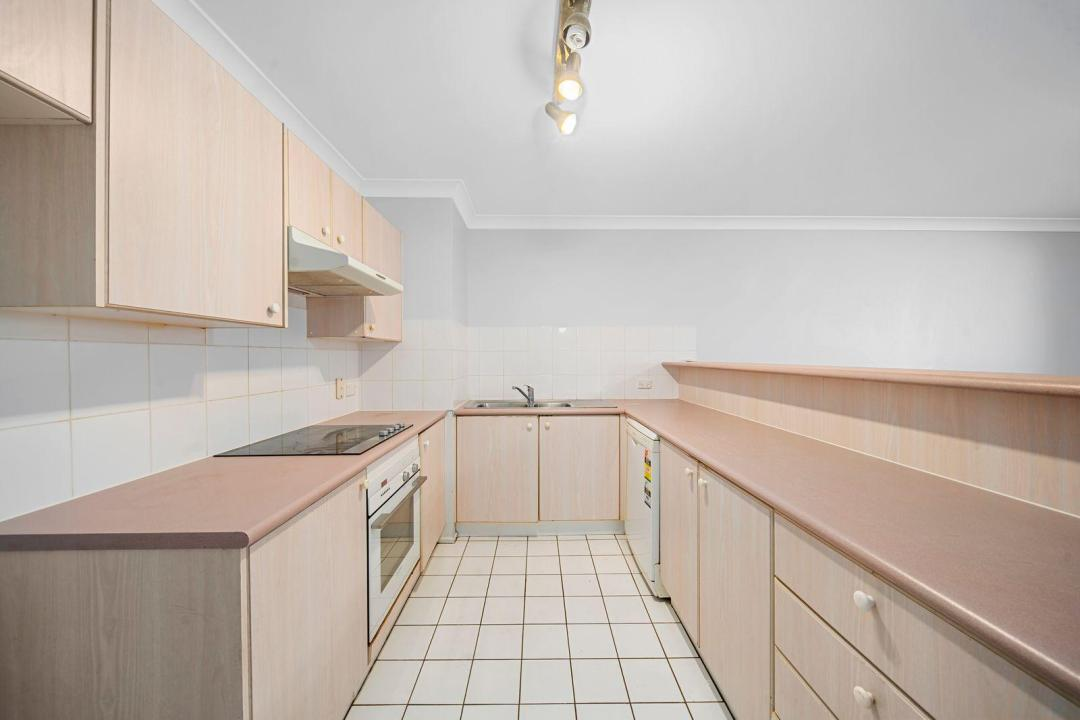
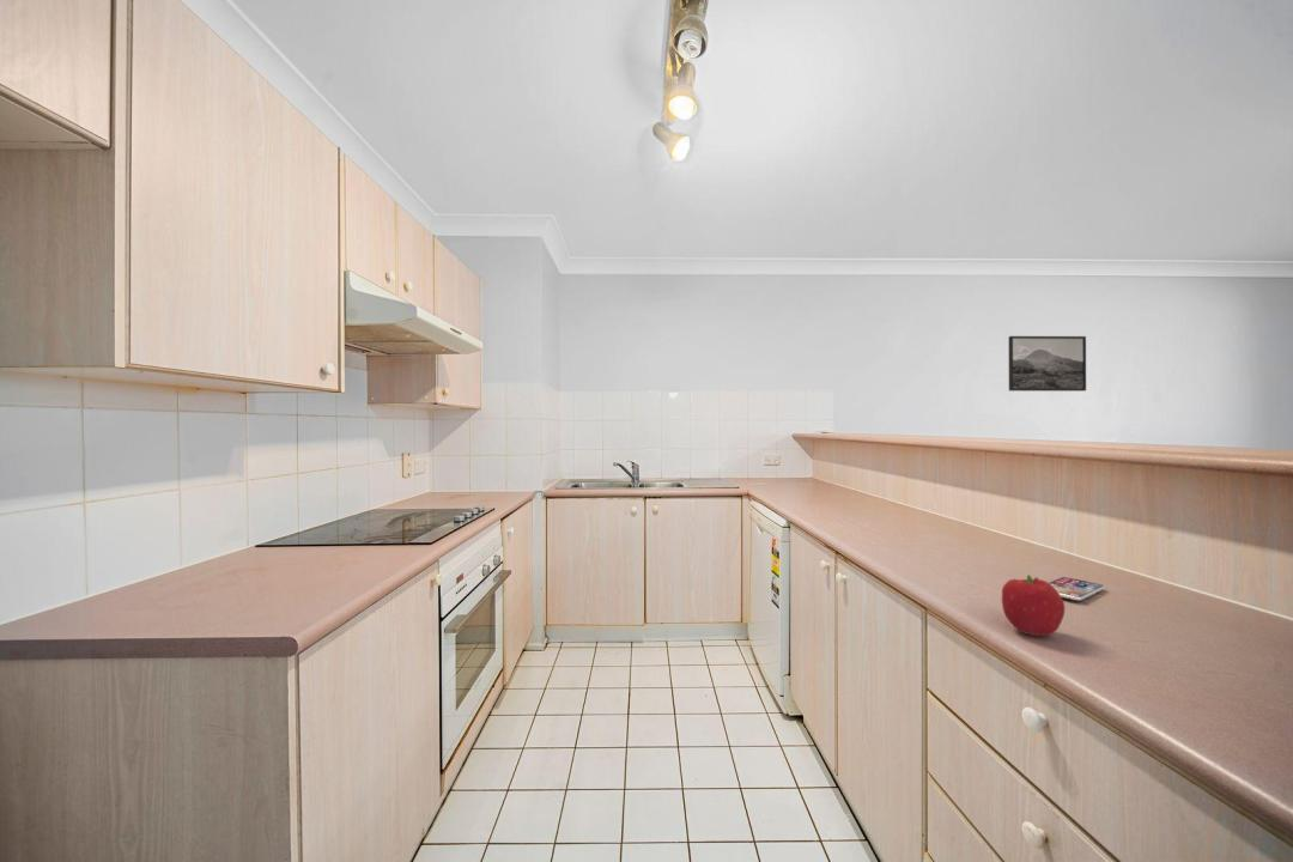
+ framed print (1046, 363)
+ fruit (1032, 603)
+ smartphone (1070, 588)
